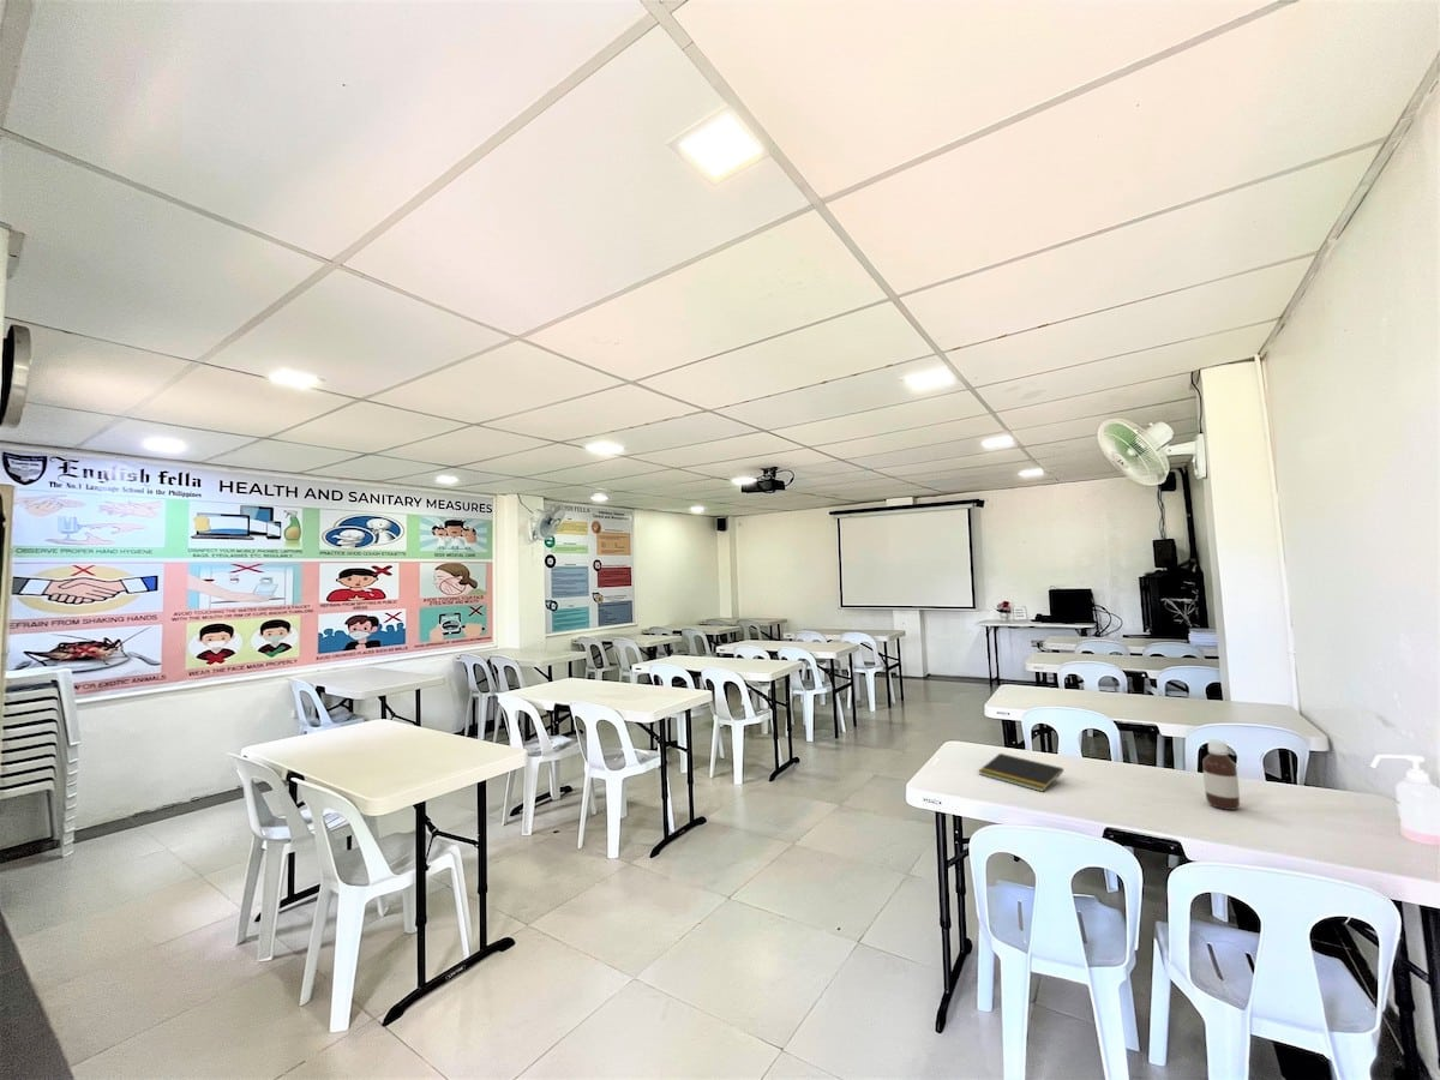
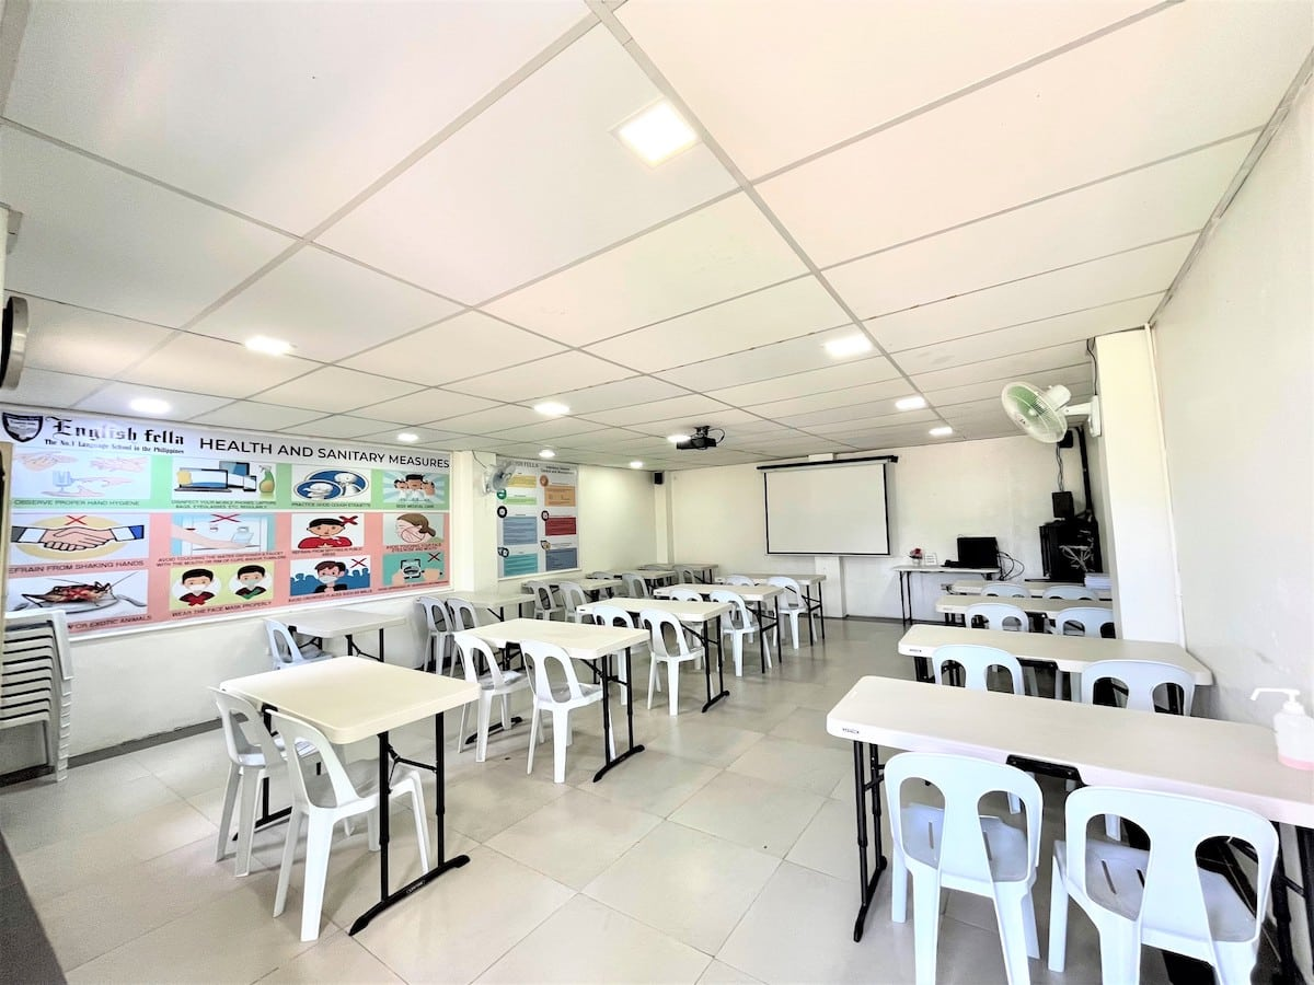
- bottle (1219, 773)
- notepad (1020, 770)
